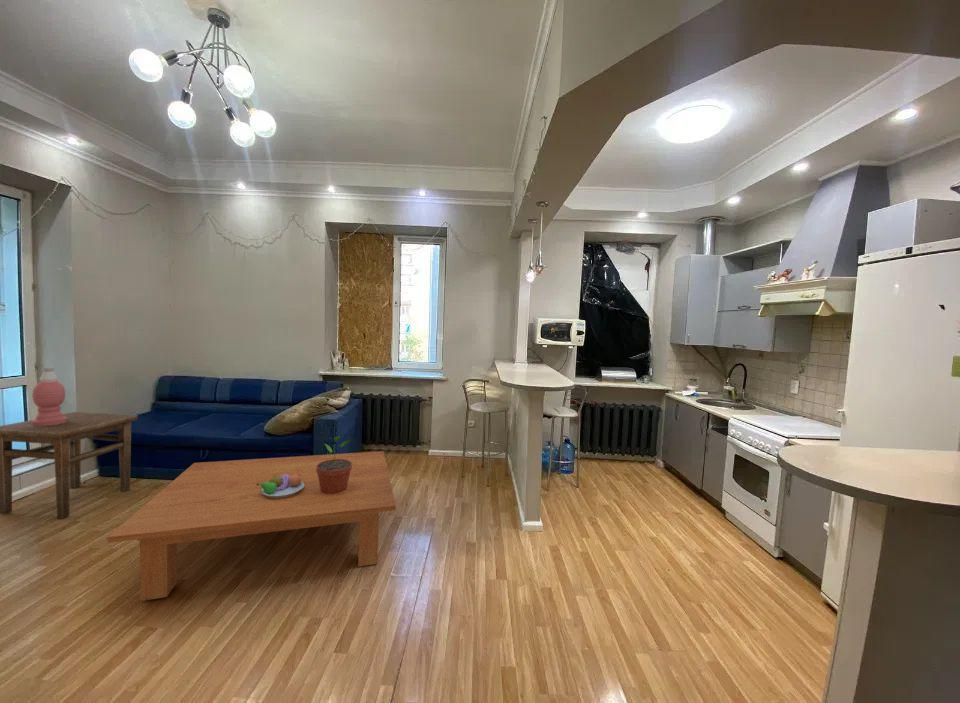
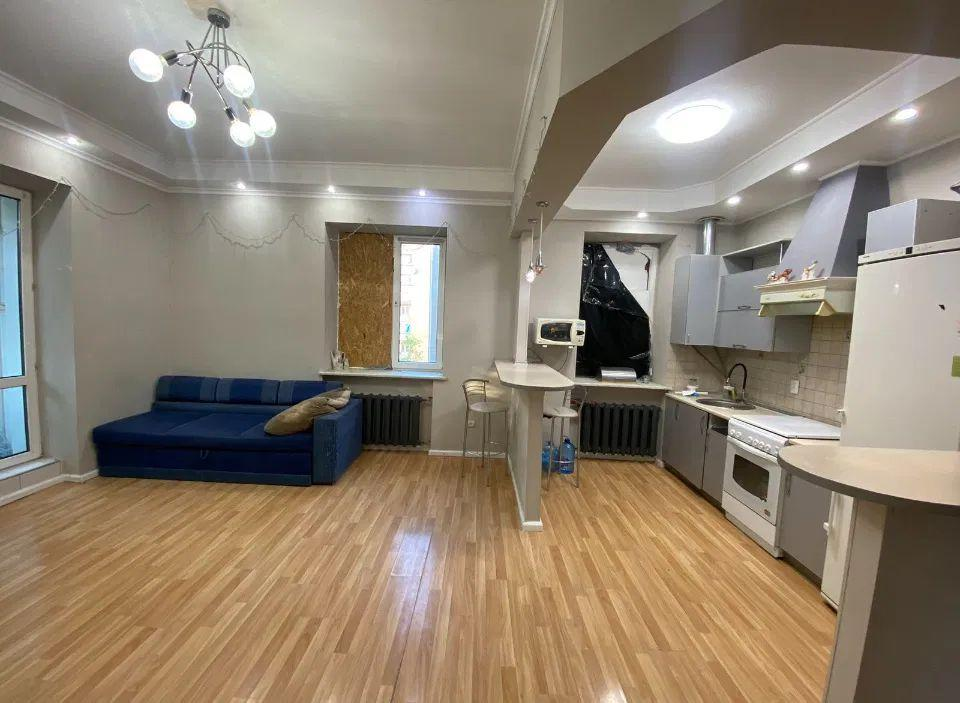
- side table (69, 461)
- potted plant (334, 460)
- table lamp (49, 395)
- coffee table (283, 510)
- fruit bowl (281, 483)
